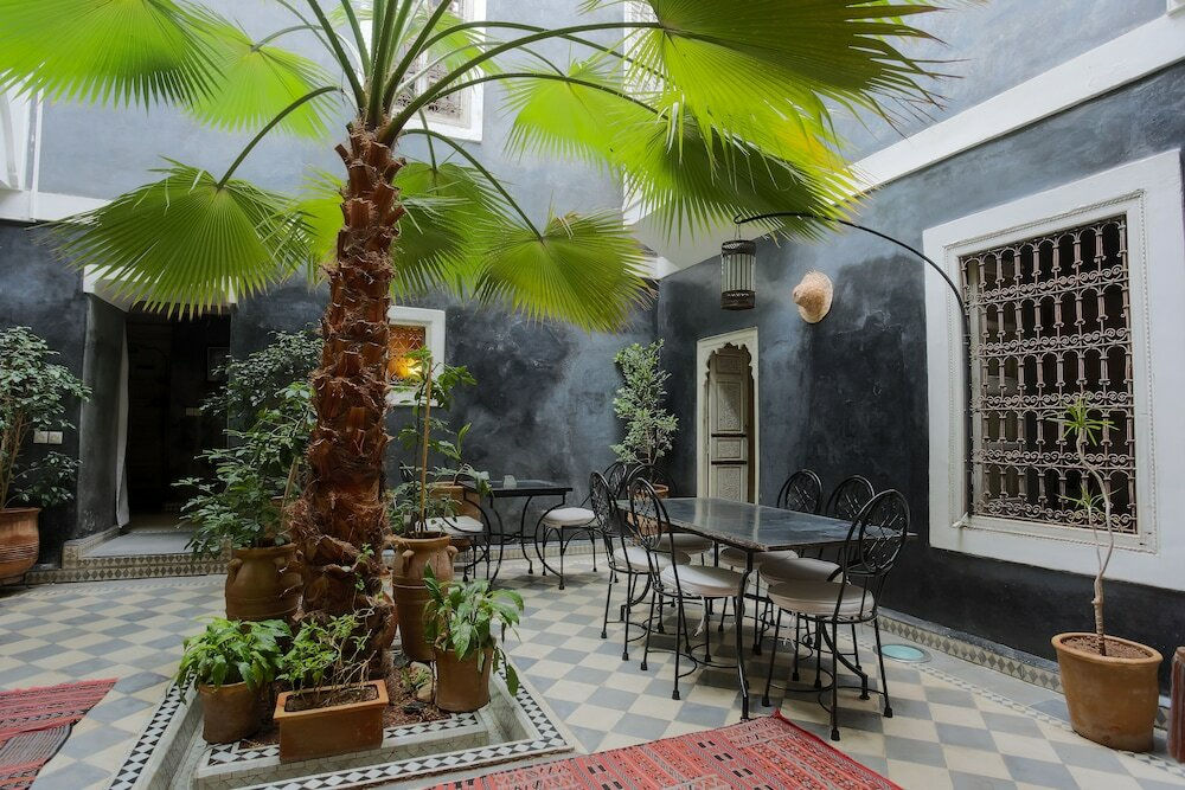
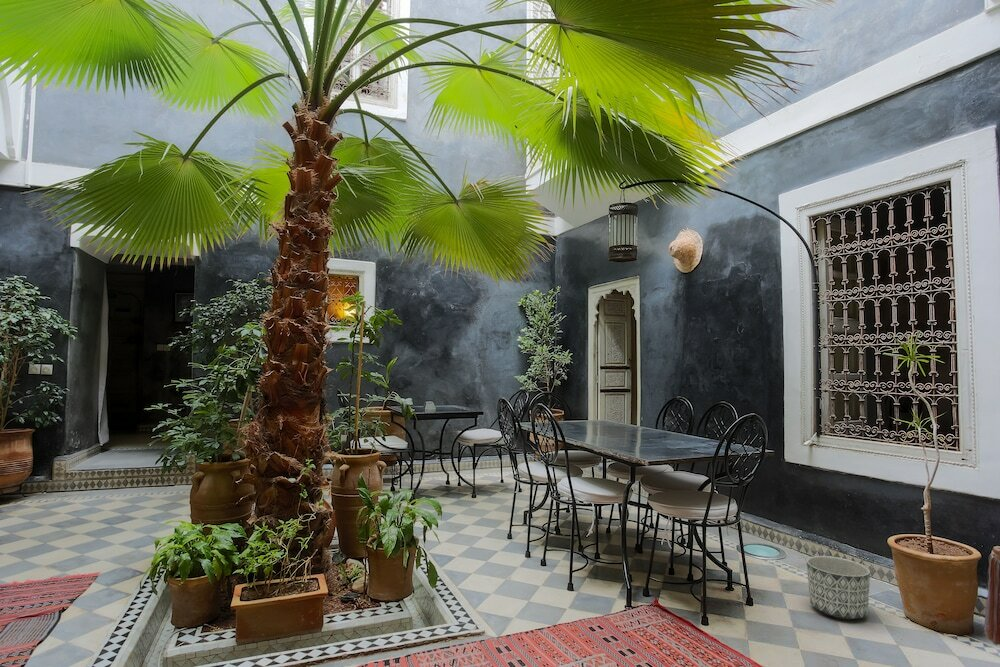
+ planter (837, 588)
